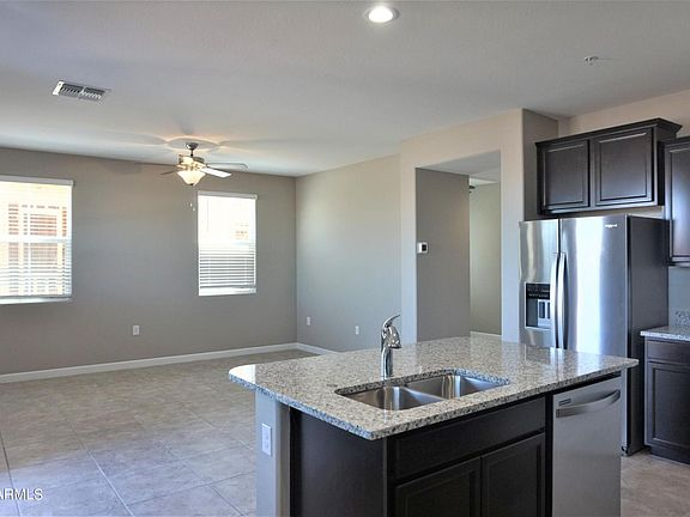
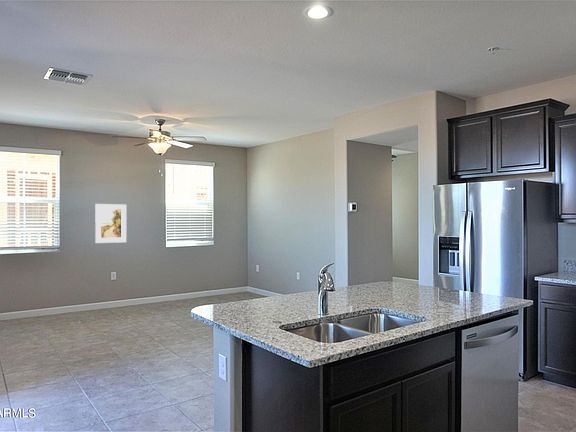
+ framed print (111, 223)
